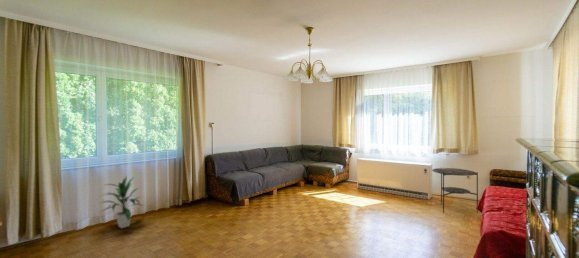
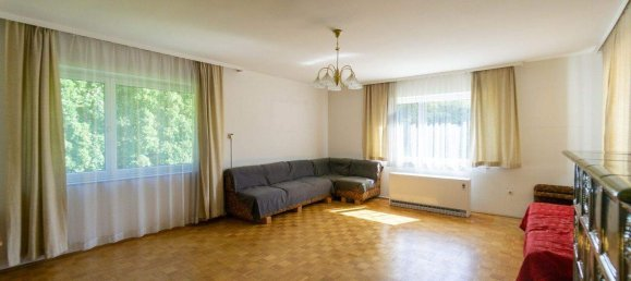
- indoor plant (122, 201)
- side table (453, 190)
